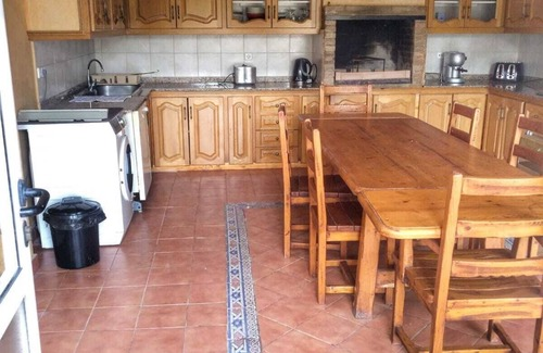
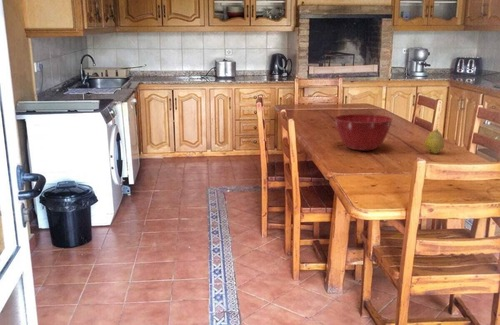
+ mixing bowl (362, 132)
+ fruit (434, 140)
